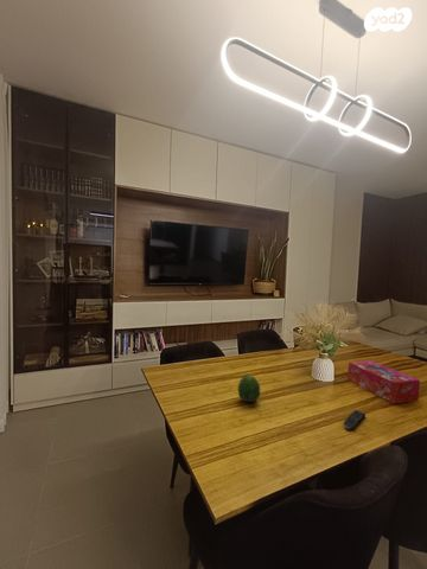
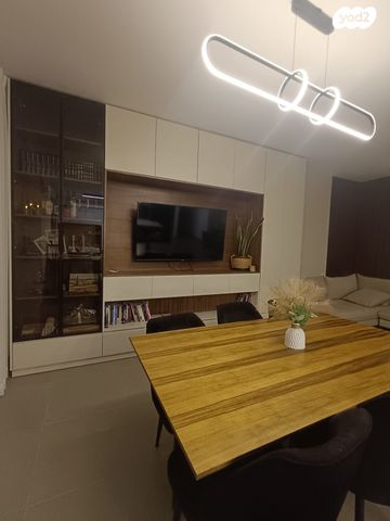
- fruit (249, 388)
- remote control (353, 418)
- tissue box (381, 379)
